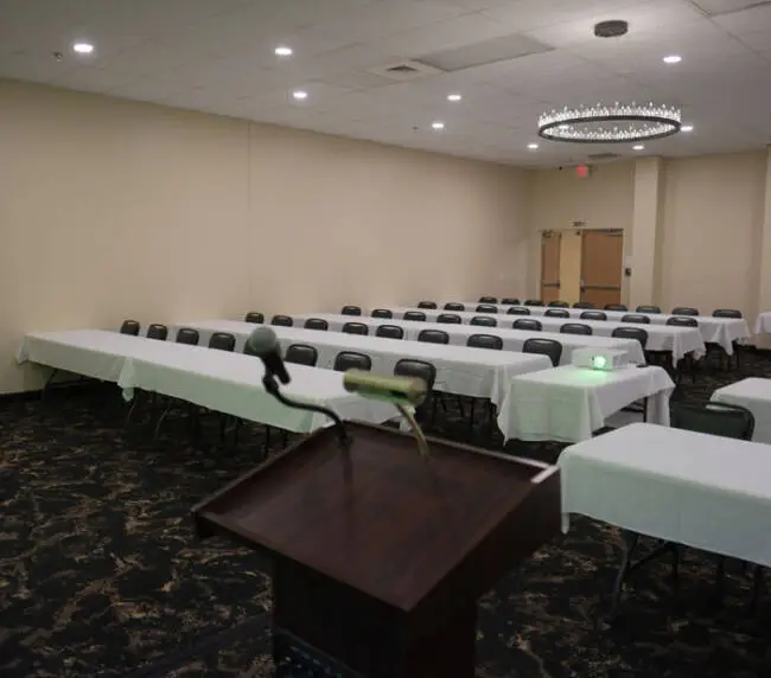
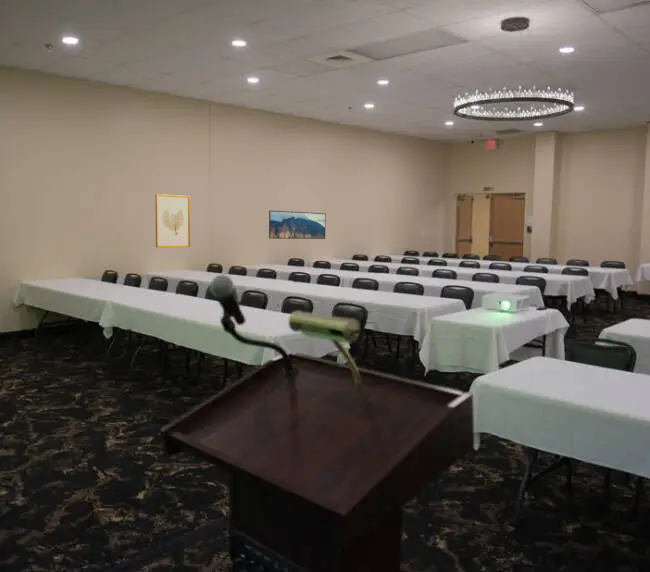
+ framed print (298, 225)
+ wall art (173, 221)
